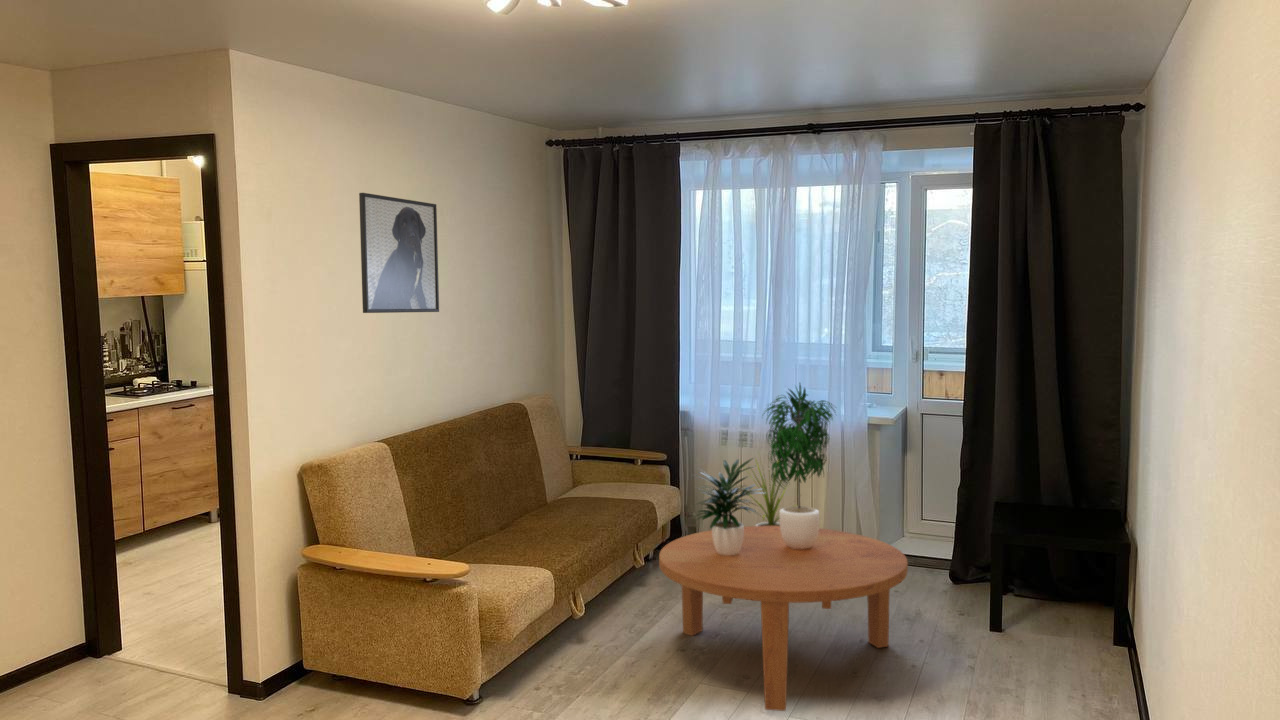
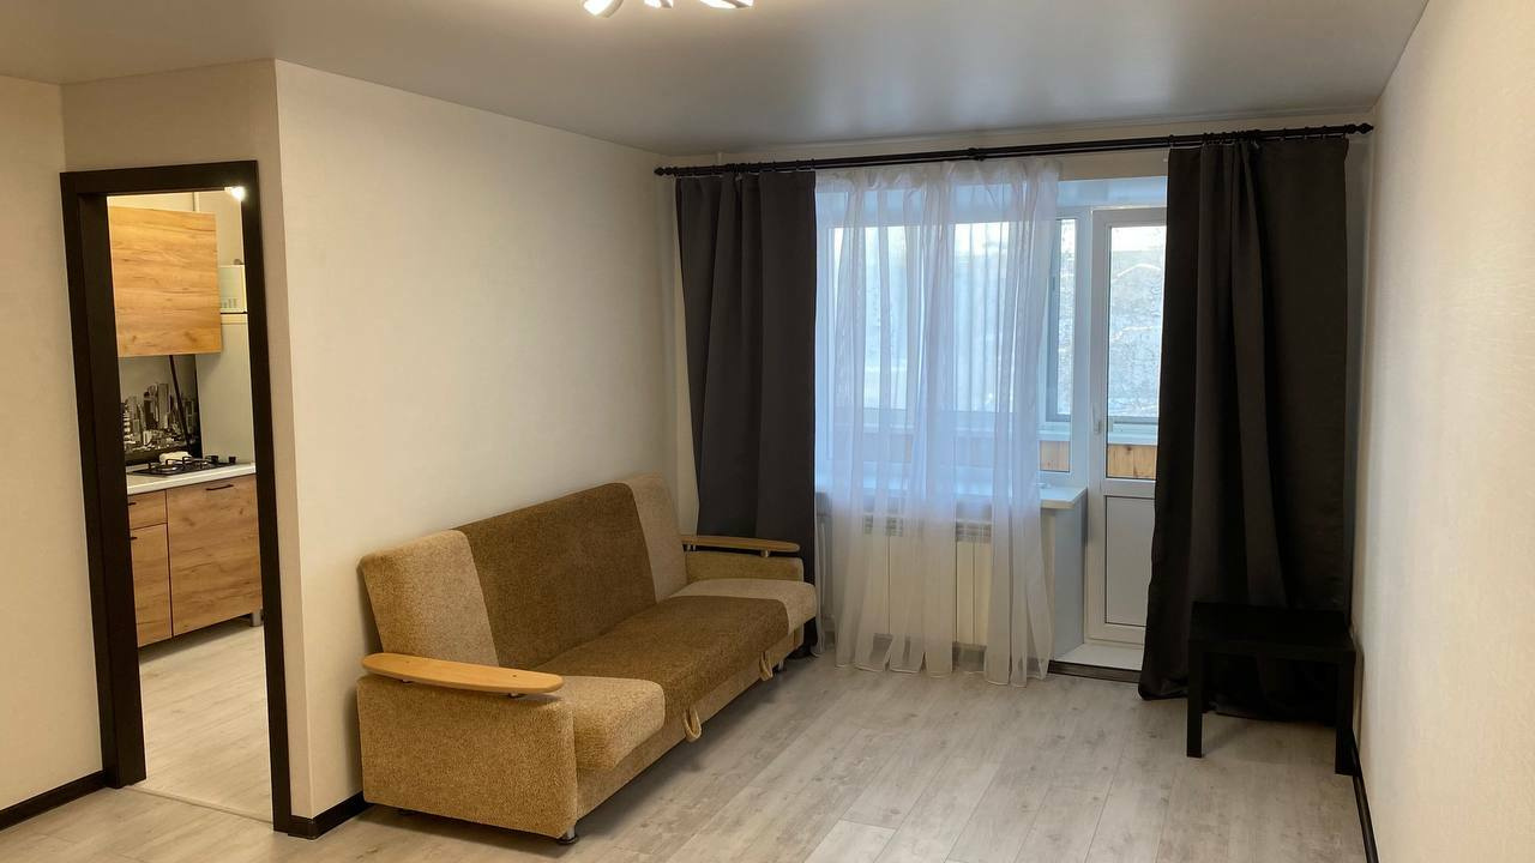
- house plant (772, 510)
- potted plant (770, 462)
- coffee table (781, 607)
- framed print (401, 255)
